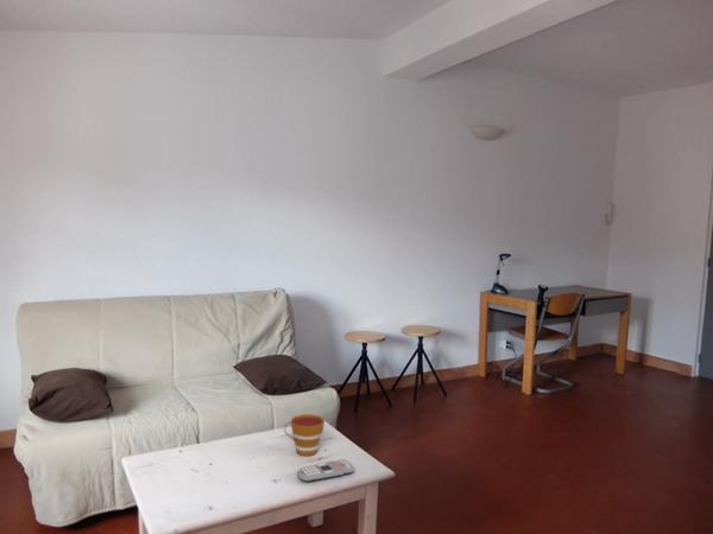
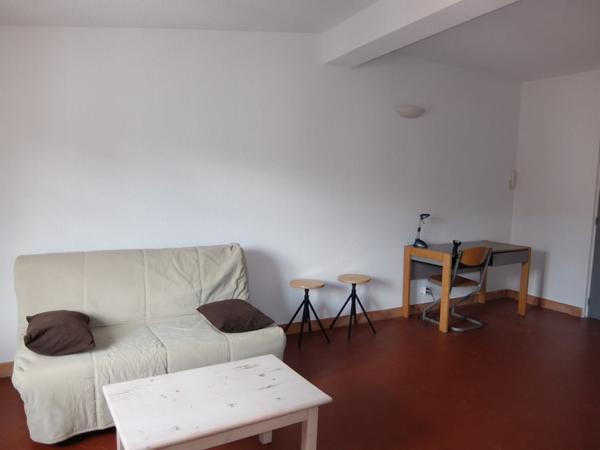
- remote control (324, 470)
- cup (303, 436)
